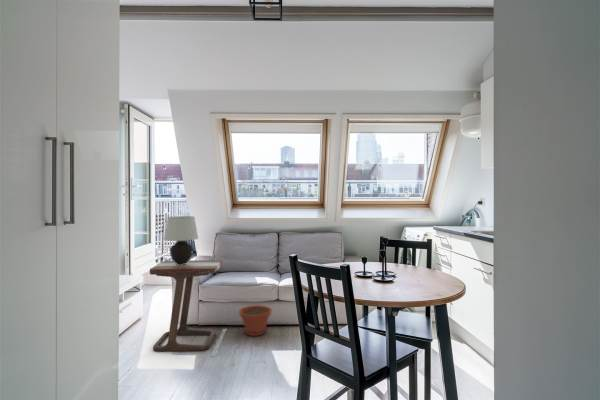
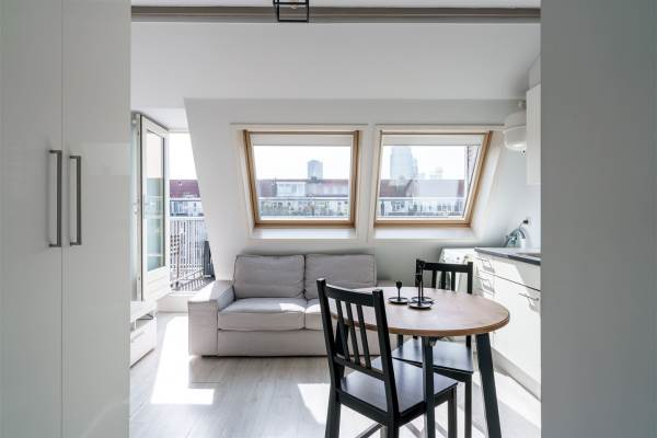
- side table (189, 302)
- plant pot (255, 321)
- table lamp (181, 240)
